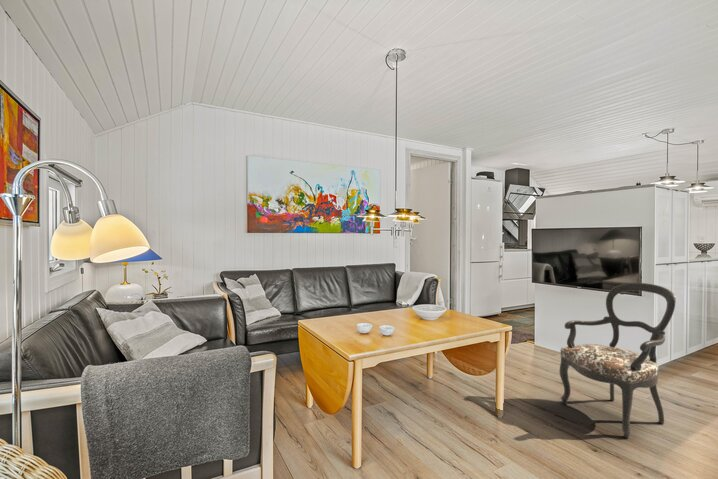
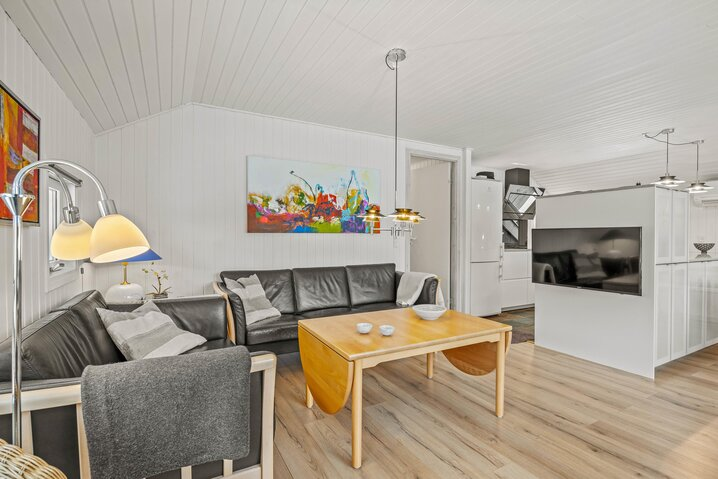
- armchair (619, 350)
